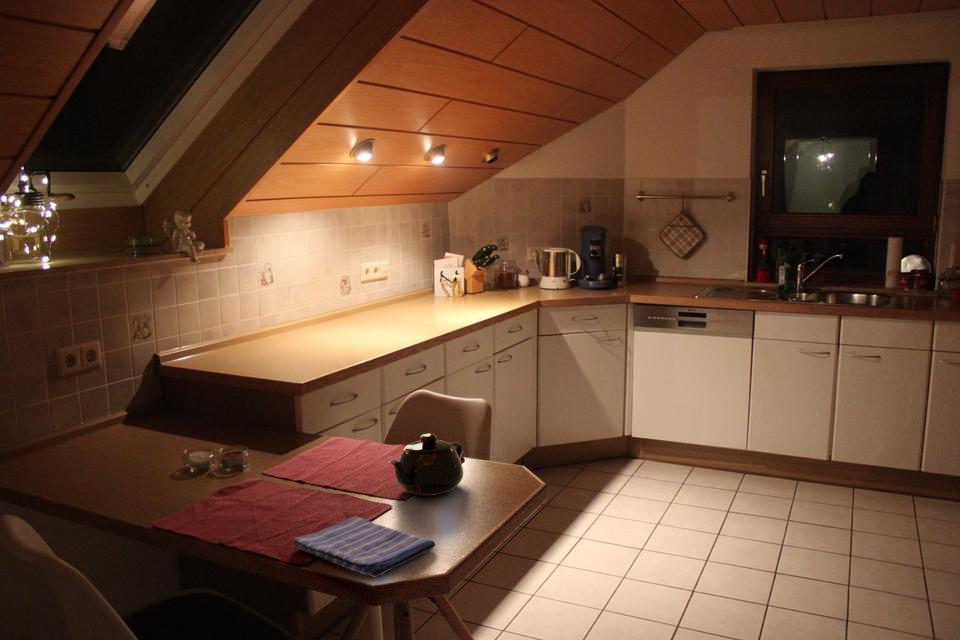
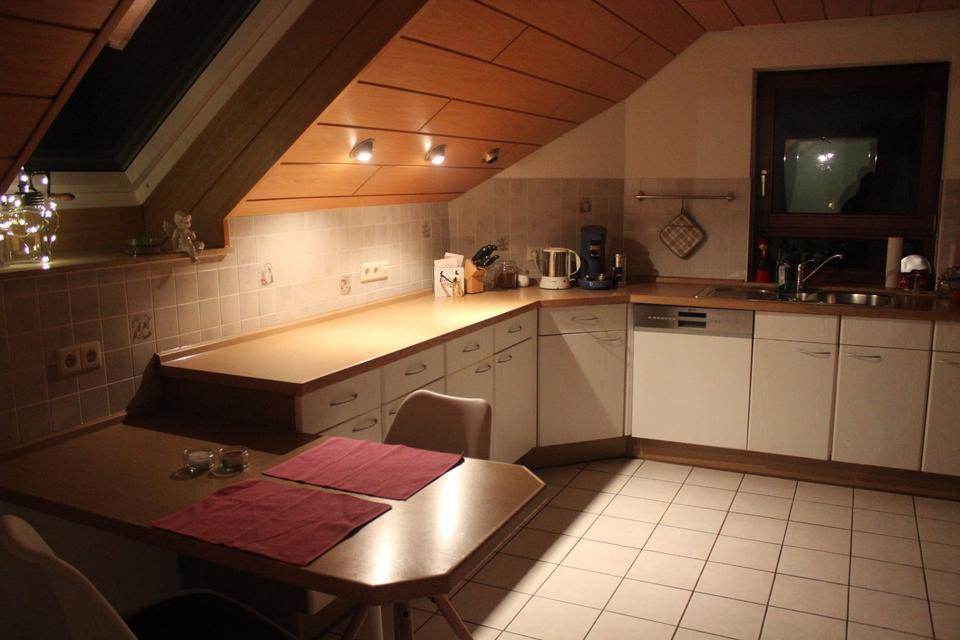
- dish towel (364, 542)
- teapot (426, 462)
